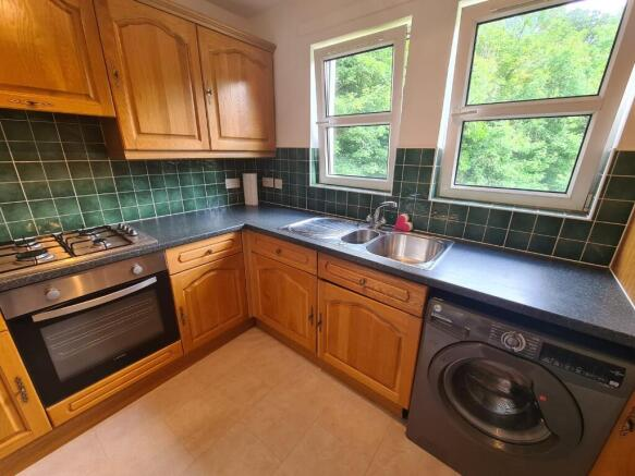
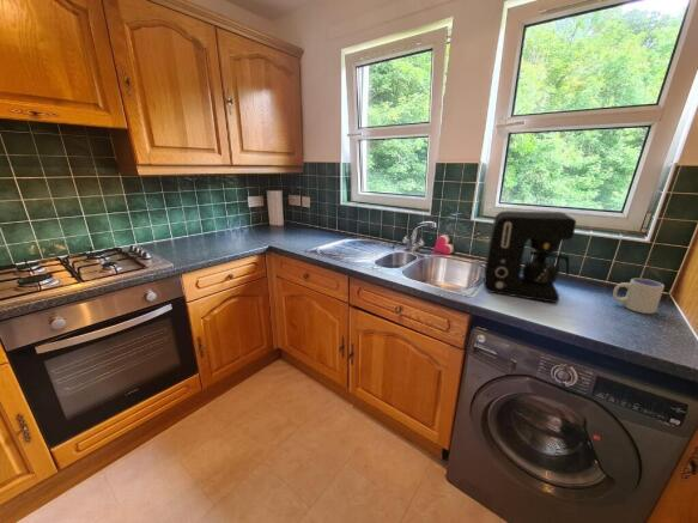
+ coffee maker (530, 253)
+ cup (636, 294)
